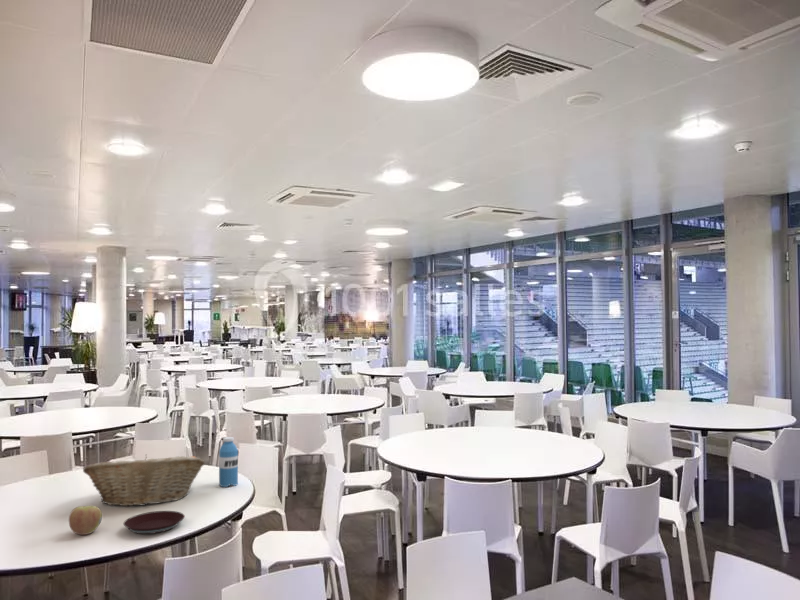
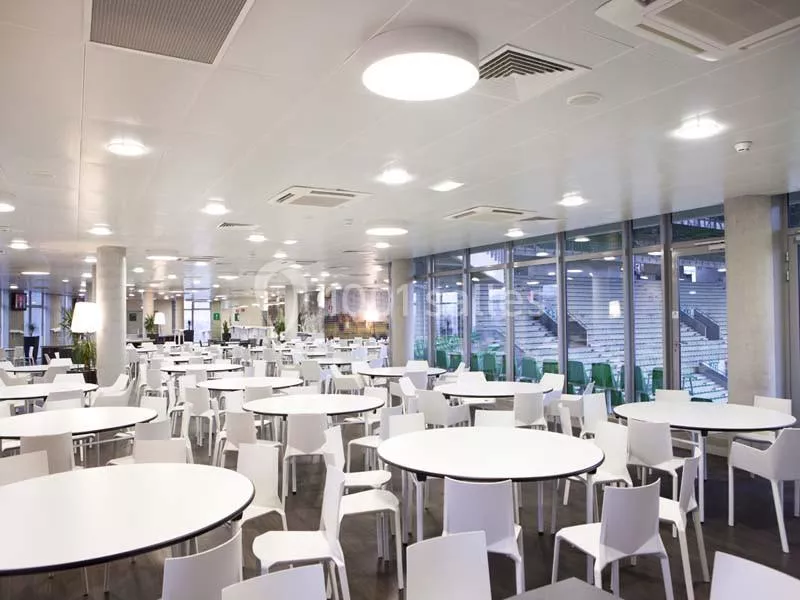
- plate (154, 523)
- water bottle (228, 461)
- apple (85, 519)
- fruit basket (145, 475)
